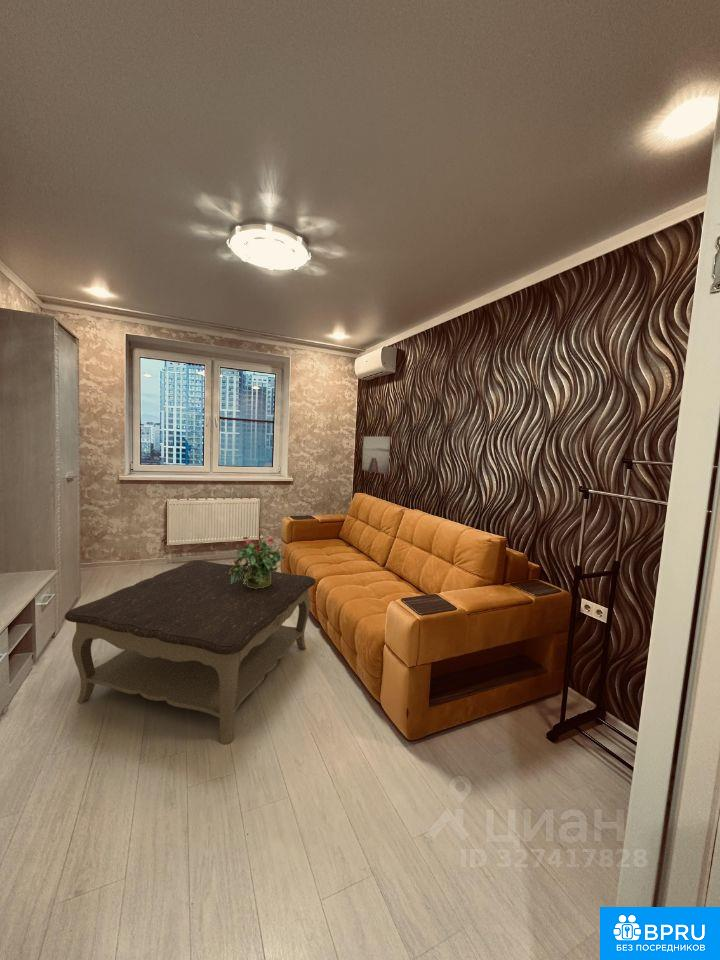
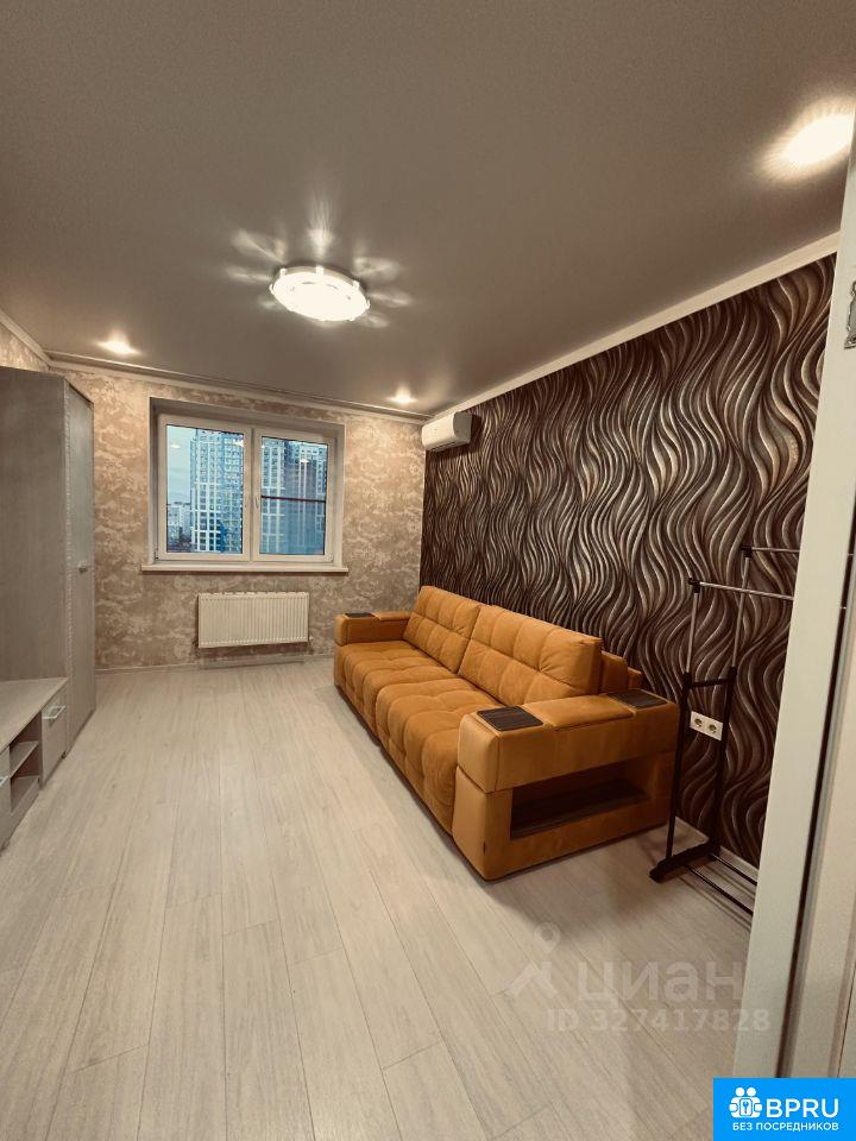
- wall art (375, 454)
- coffee table (208, 631)
- potted plant (257, 562)
